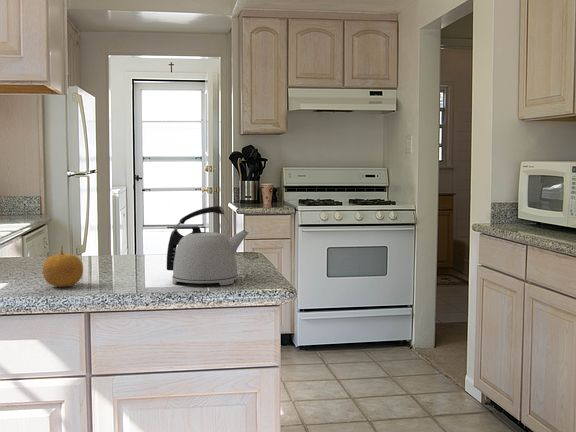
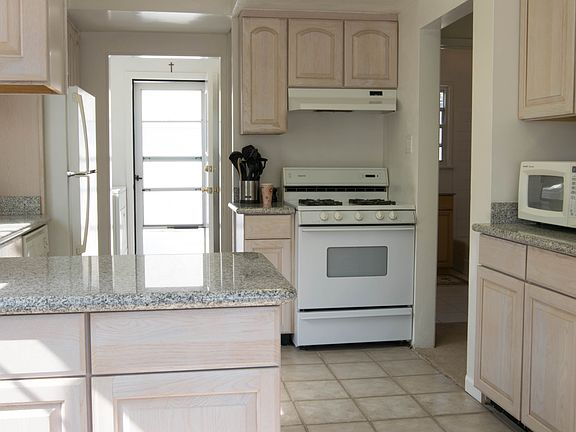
- kettle (207, 243)
- fruit (63, 265)
